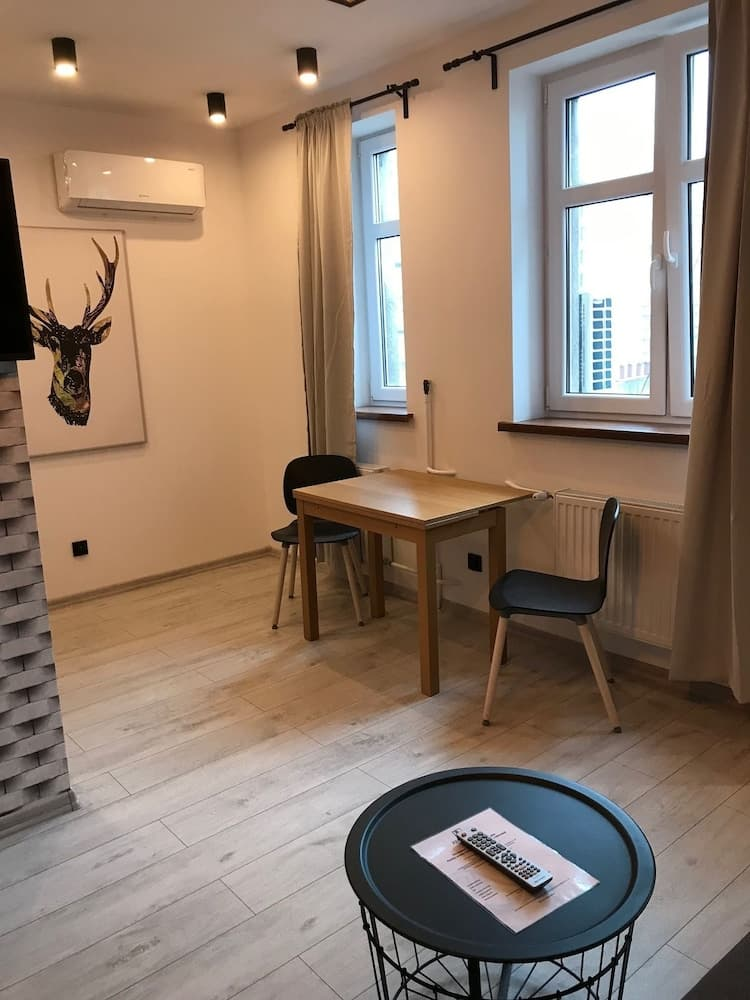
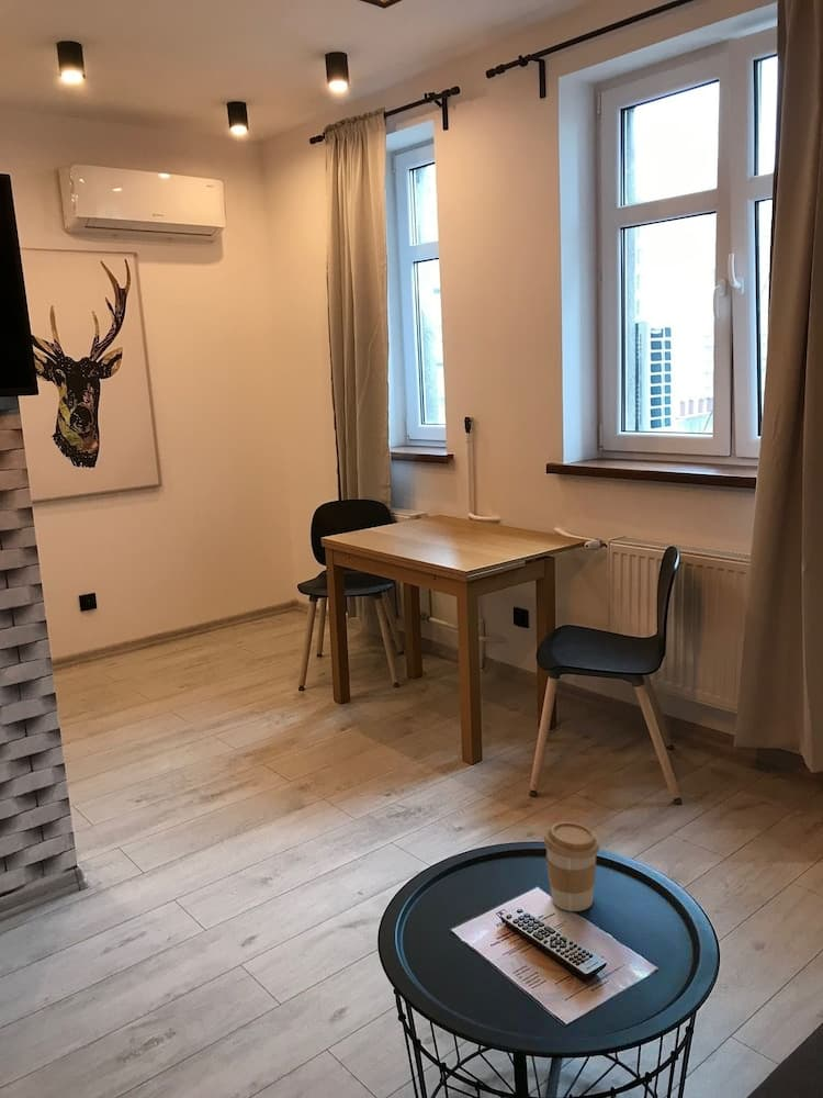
+ coffee cup (572, 864)
